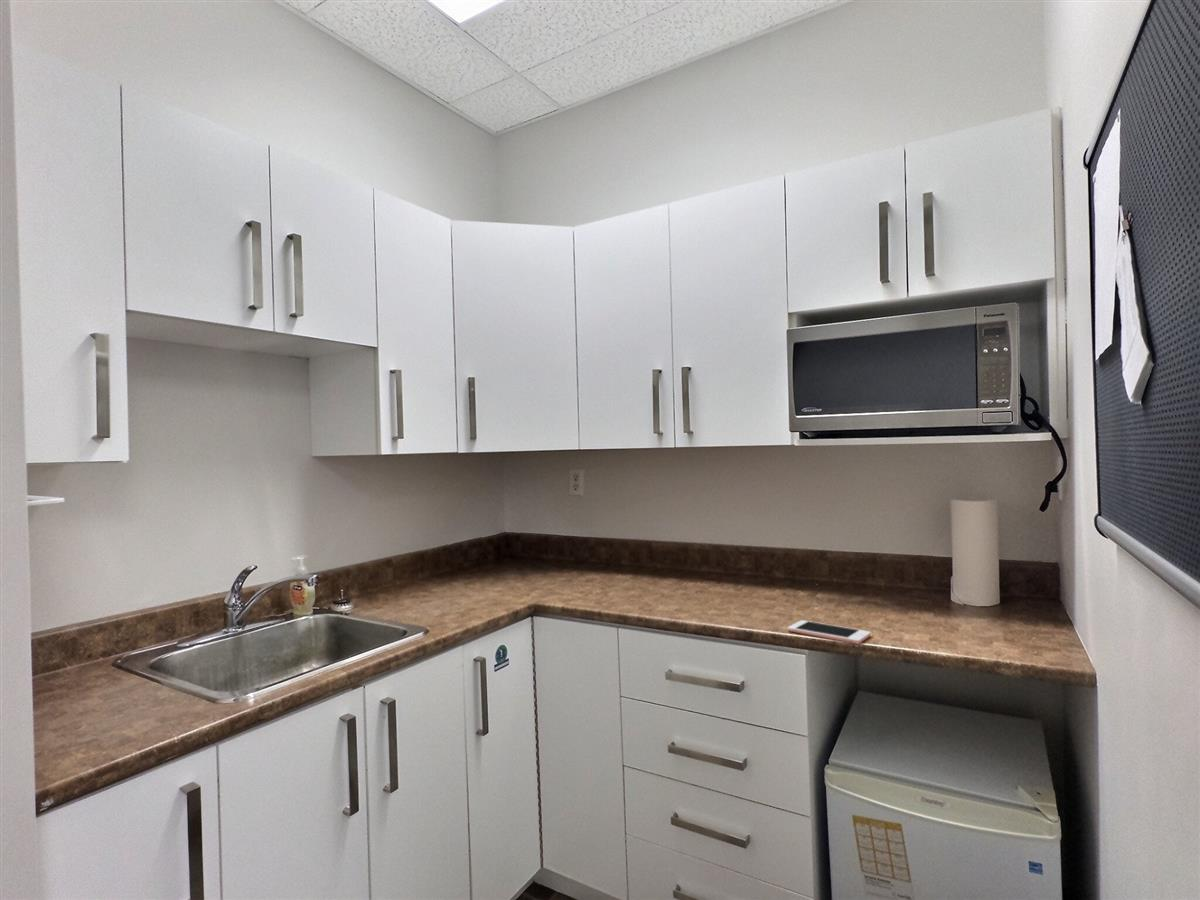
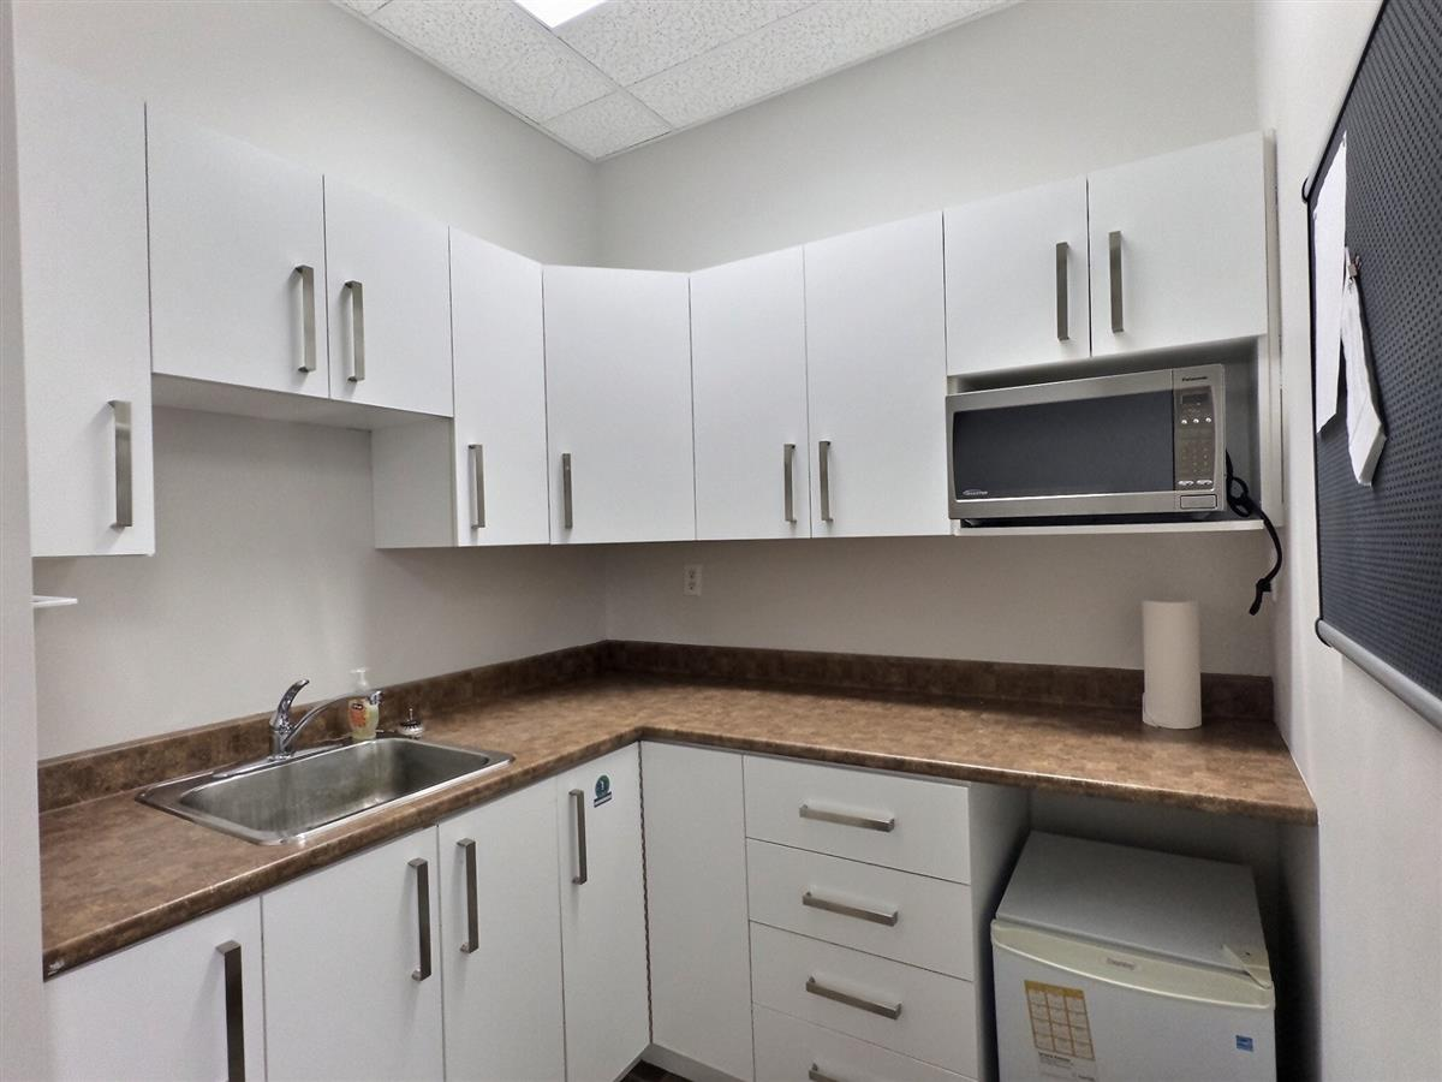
- cell phone (828, 631)
